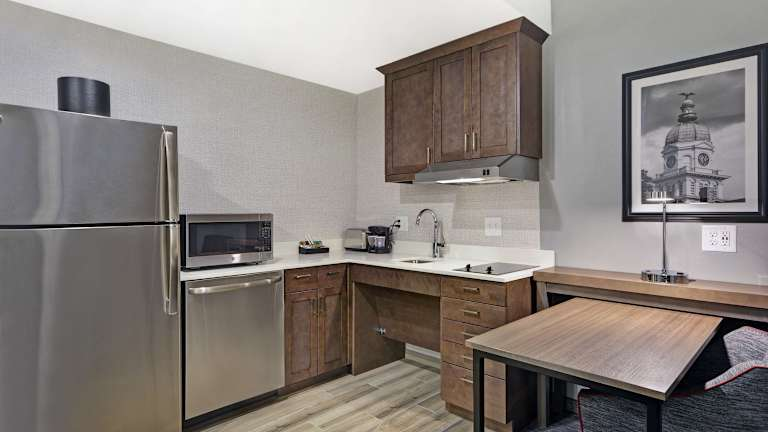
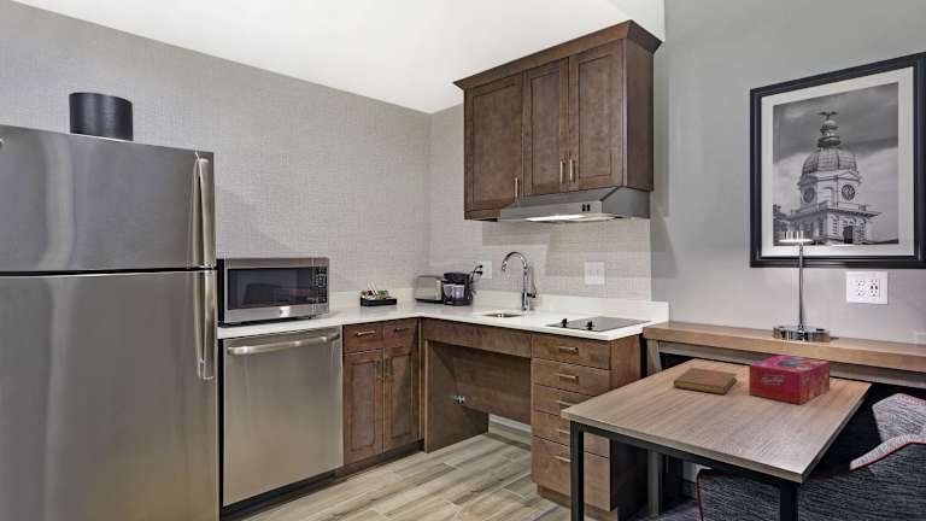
+ notebook (705, 379)
+ tissue box (790, 376)
